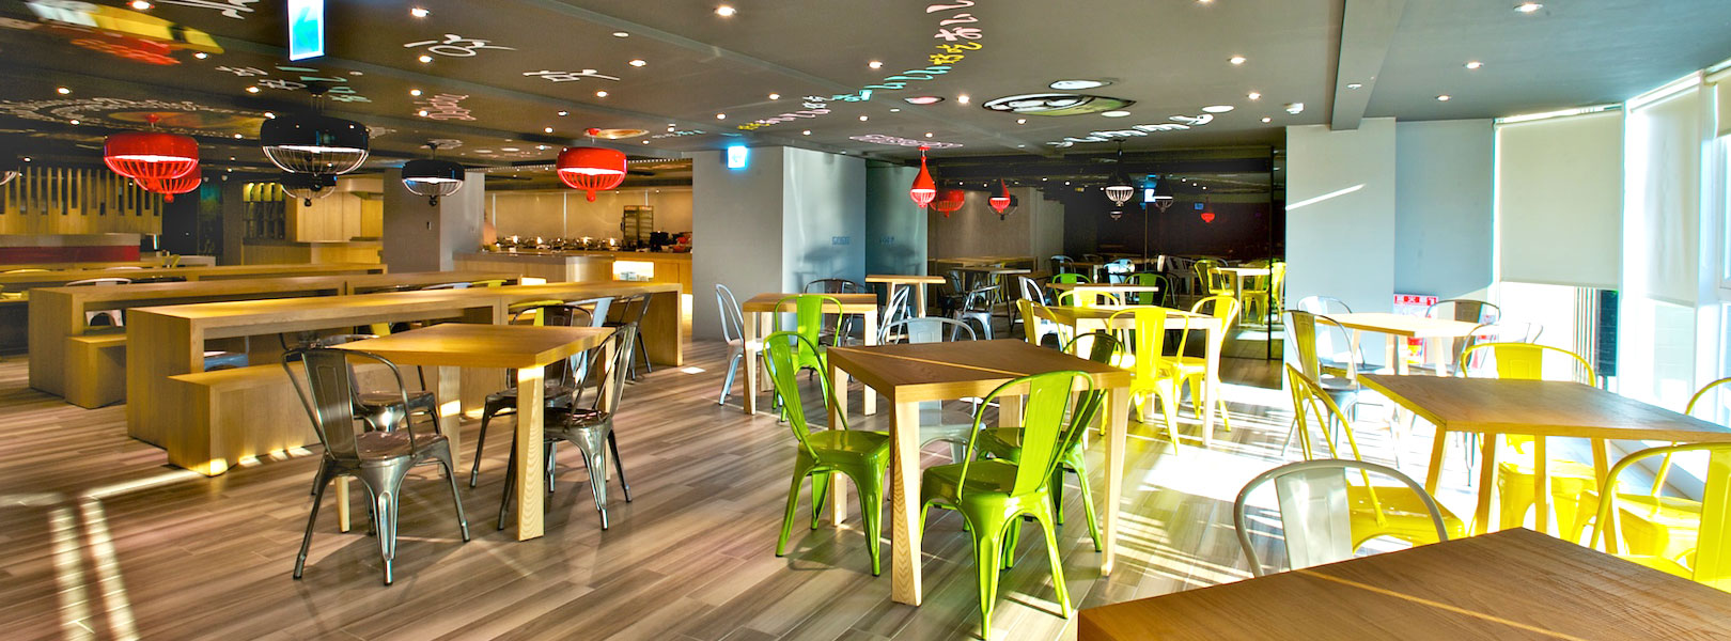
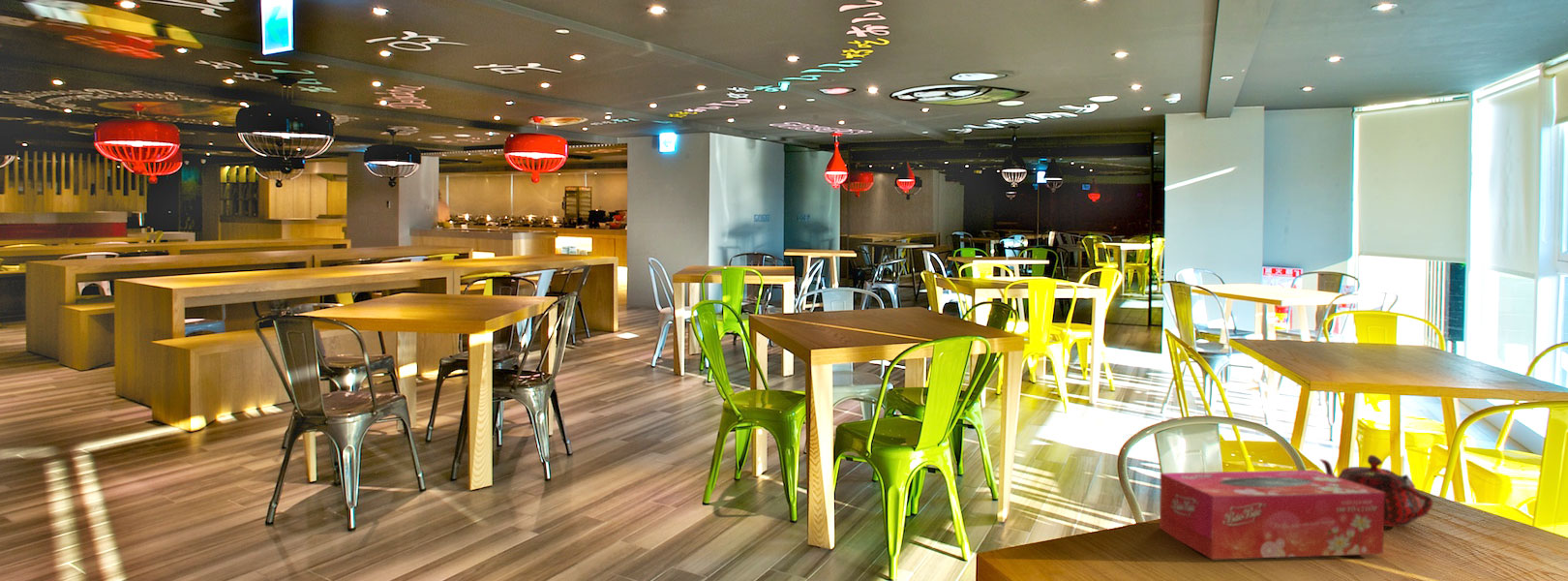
+ tissue box (1266, 511)
+ teapot (1372, 487)
